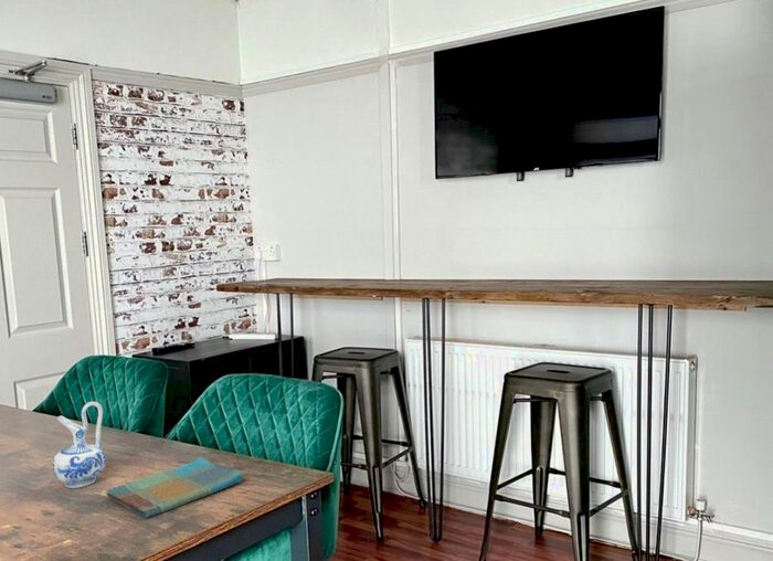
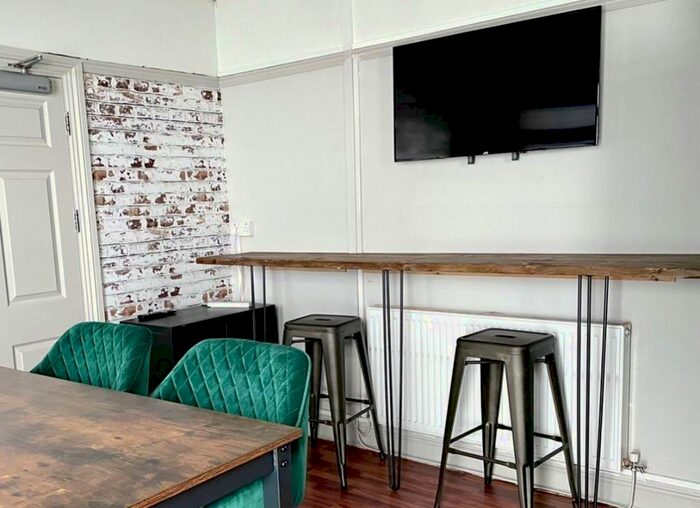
- dish towel (177, 484)
- ceramic pitcher (77, 443)
